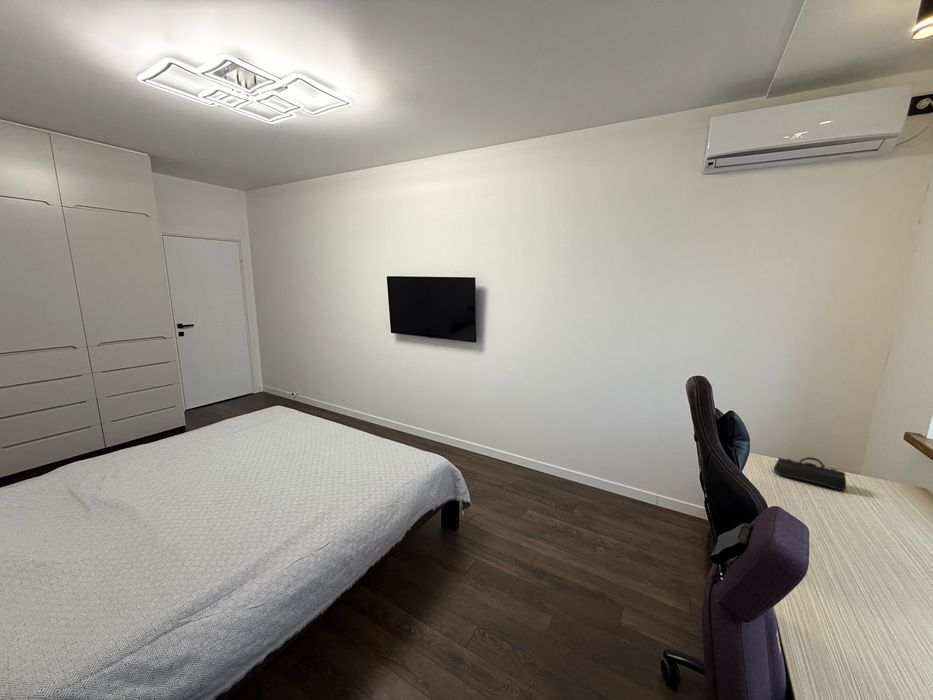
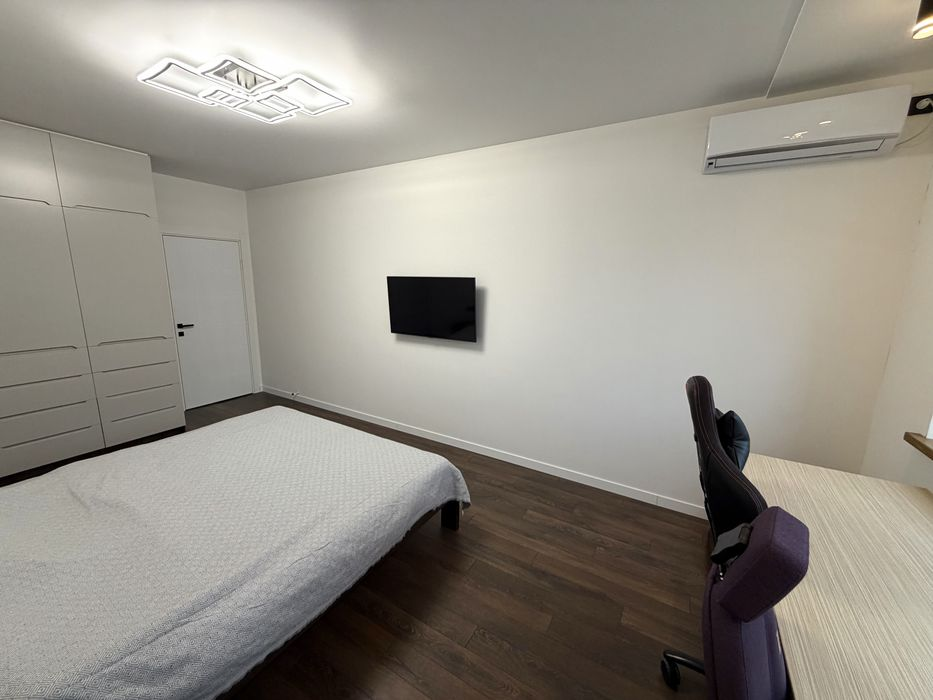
- pencil case (809, 468)
